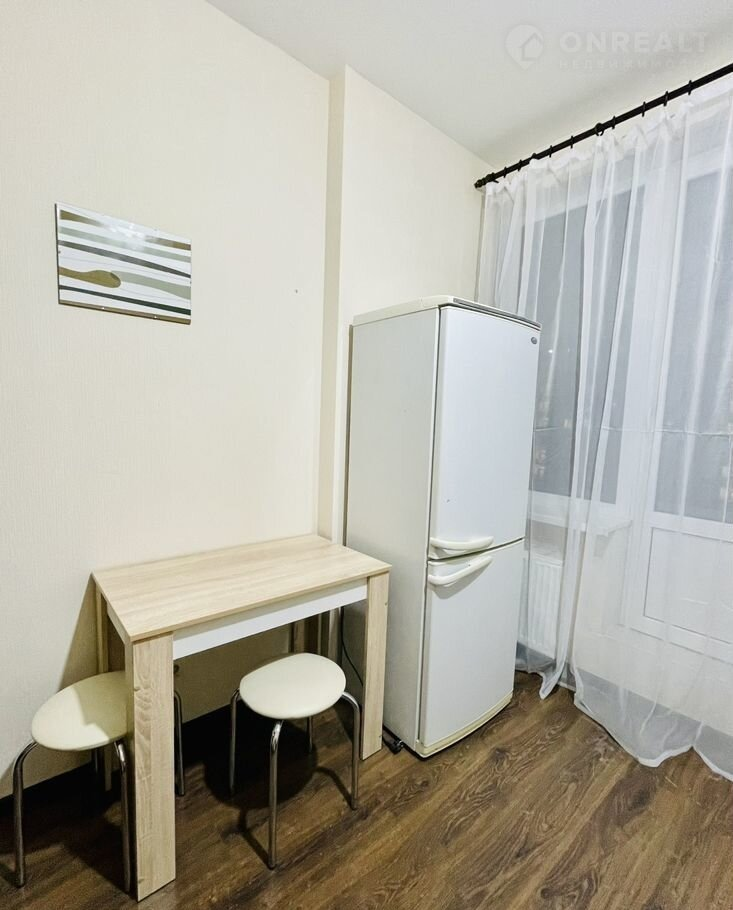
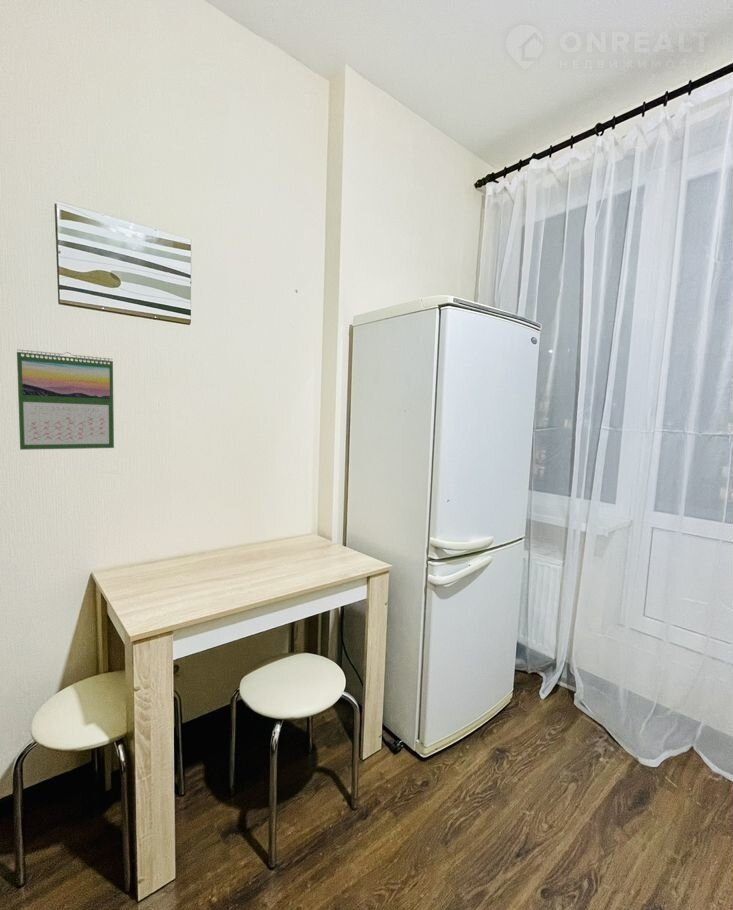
+ calendar (68, 400)
